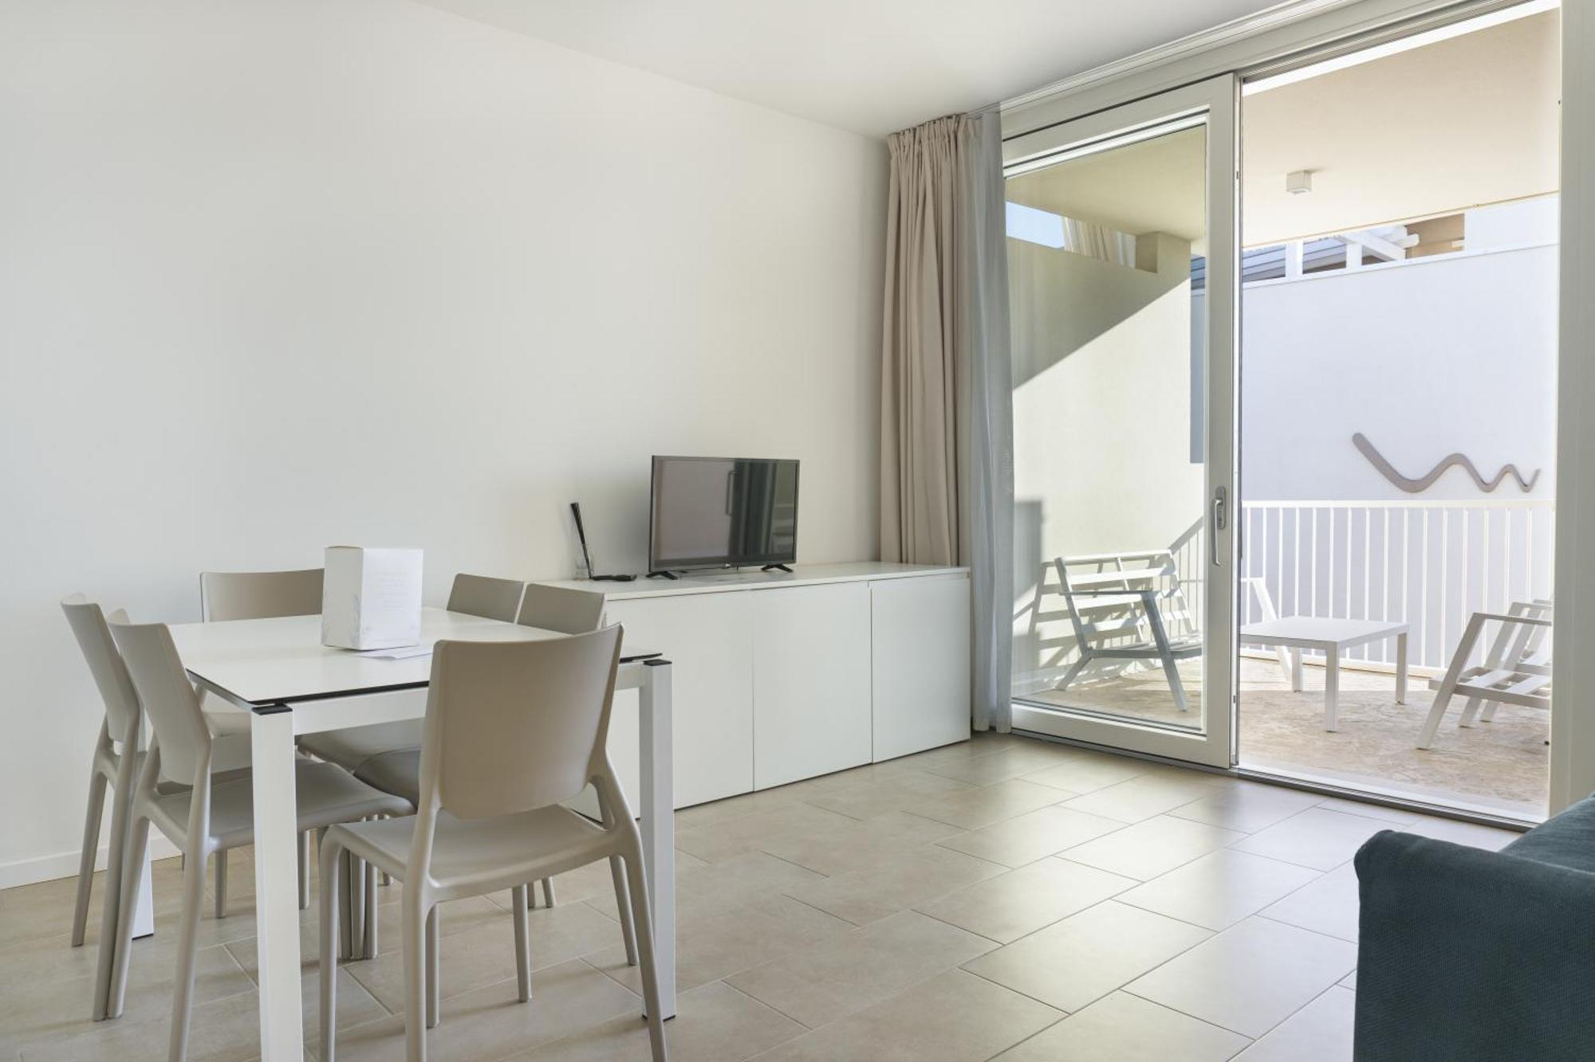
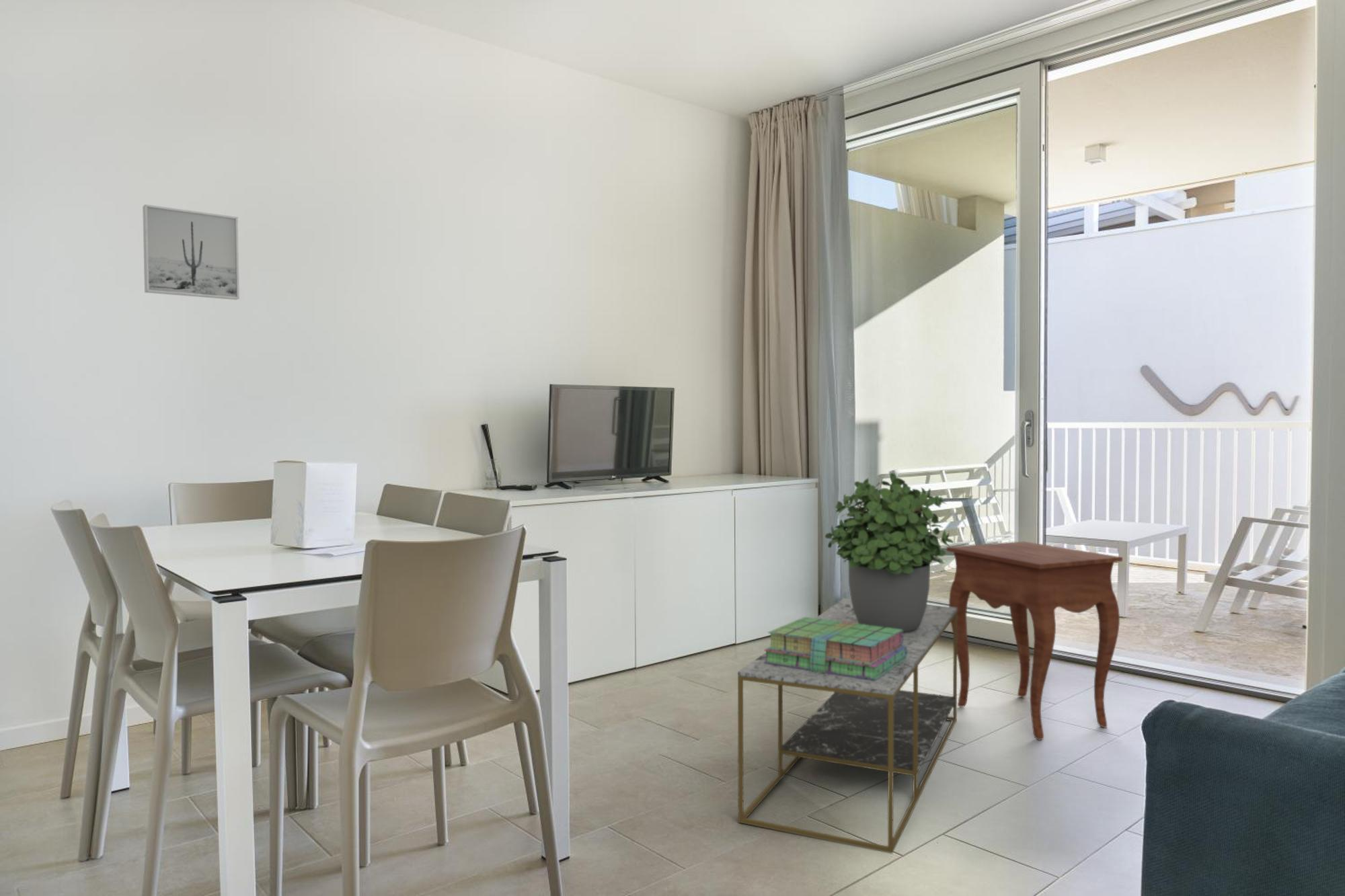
+ potted plant (887, 549)
+ coffee table (863, 699)
+ wall art (192, 253)
+ side table (1028, 634)
+ stack of books (836, 645)
